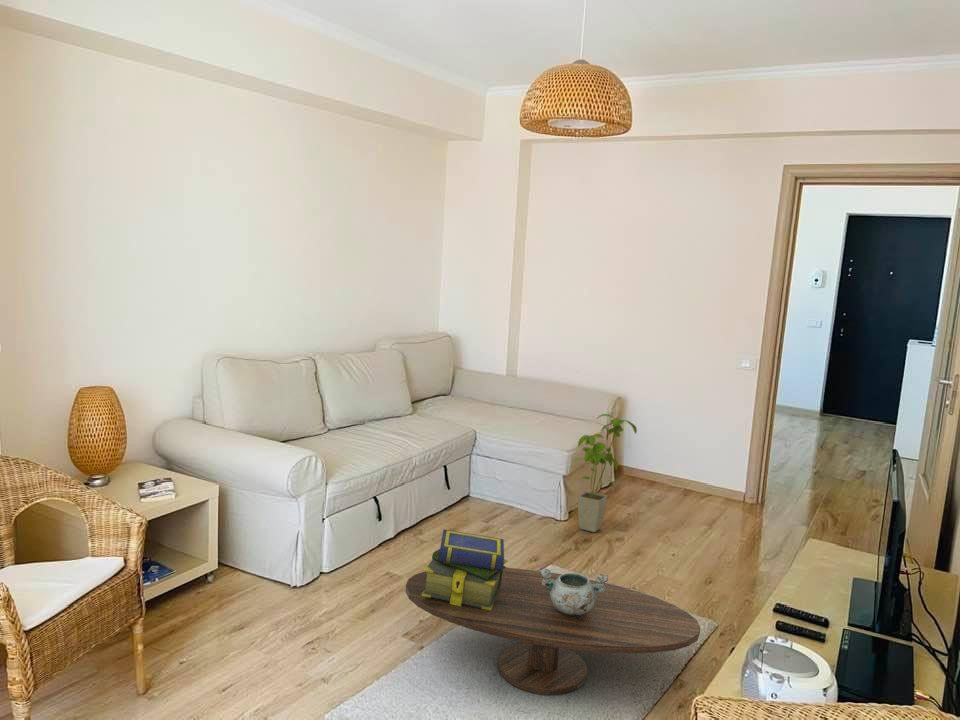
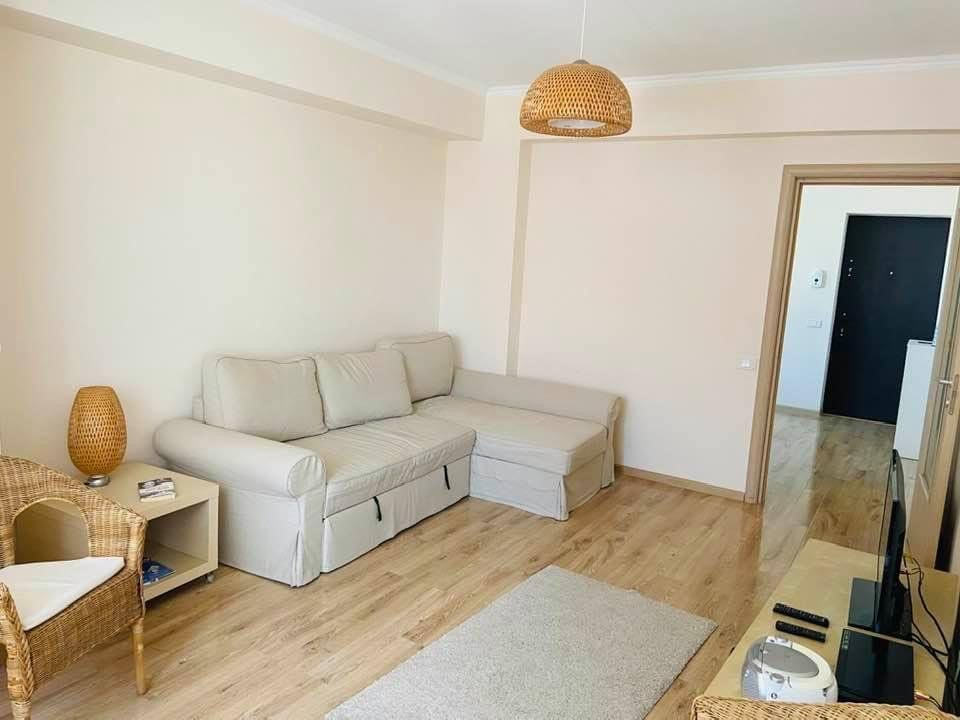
- decorative bowl (572, 590)
- stack of books (468, 565)
- house plant (602, 471)
- coffee table (545, 636)
